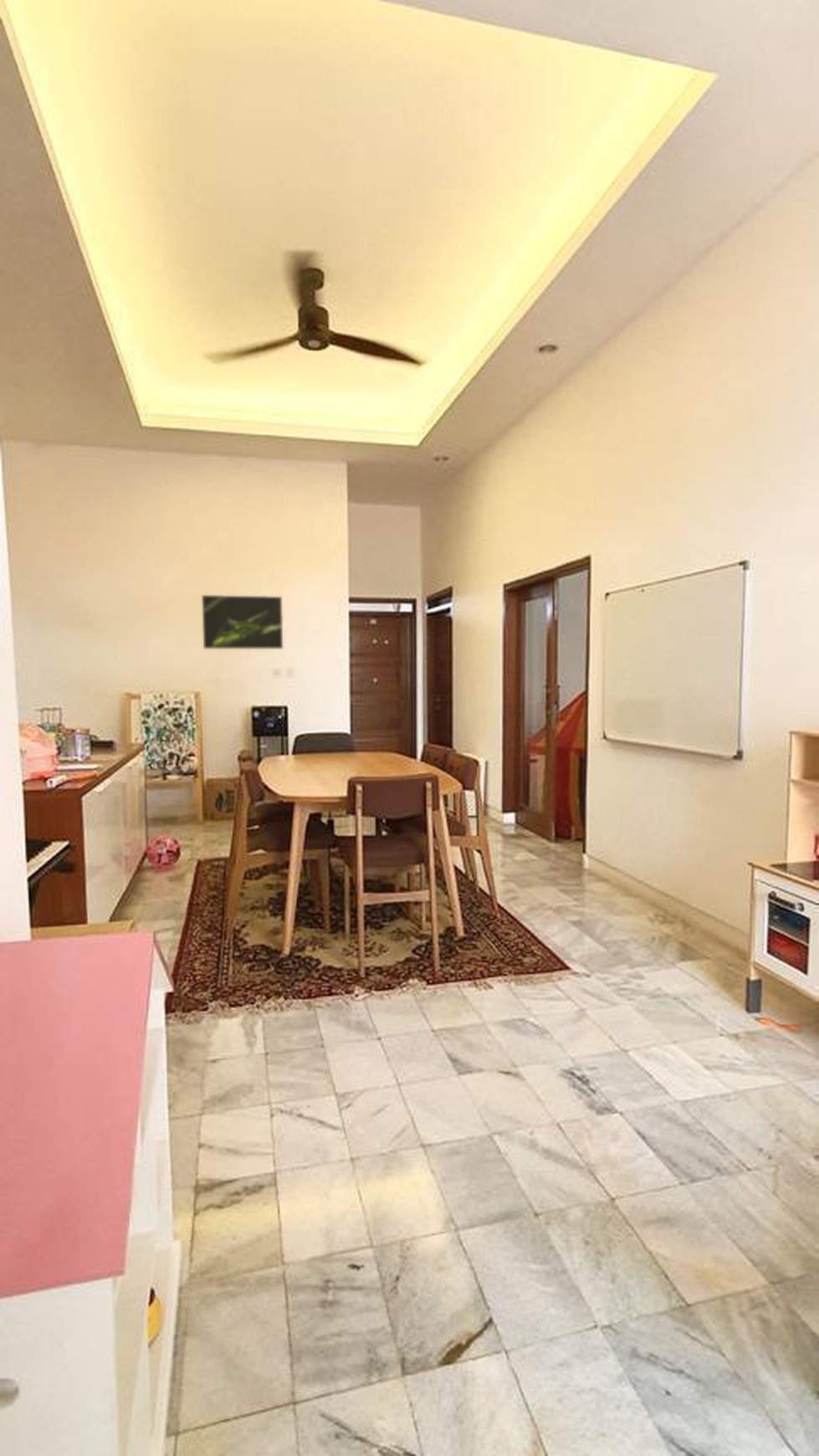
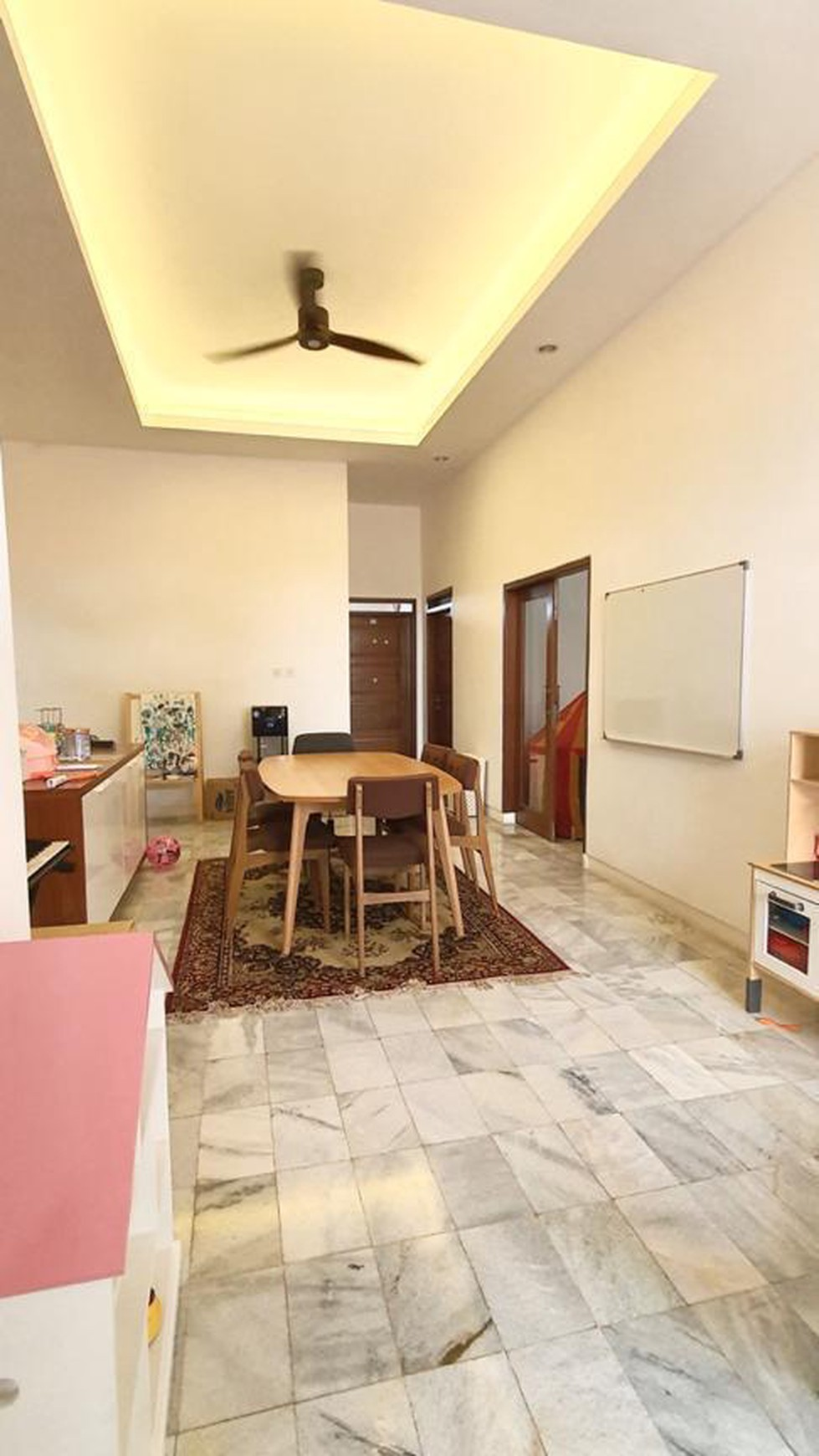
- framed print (243, 622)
